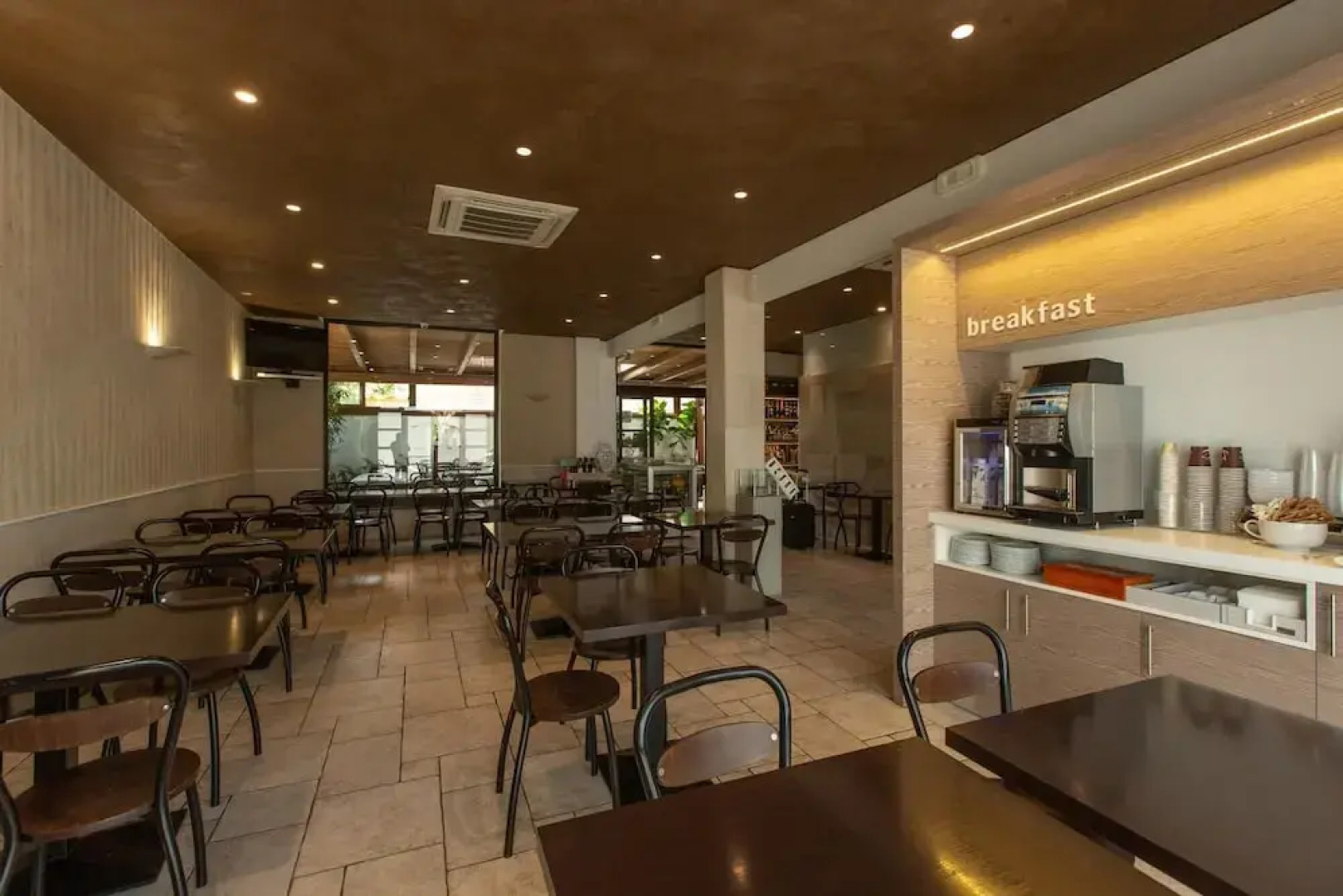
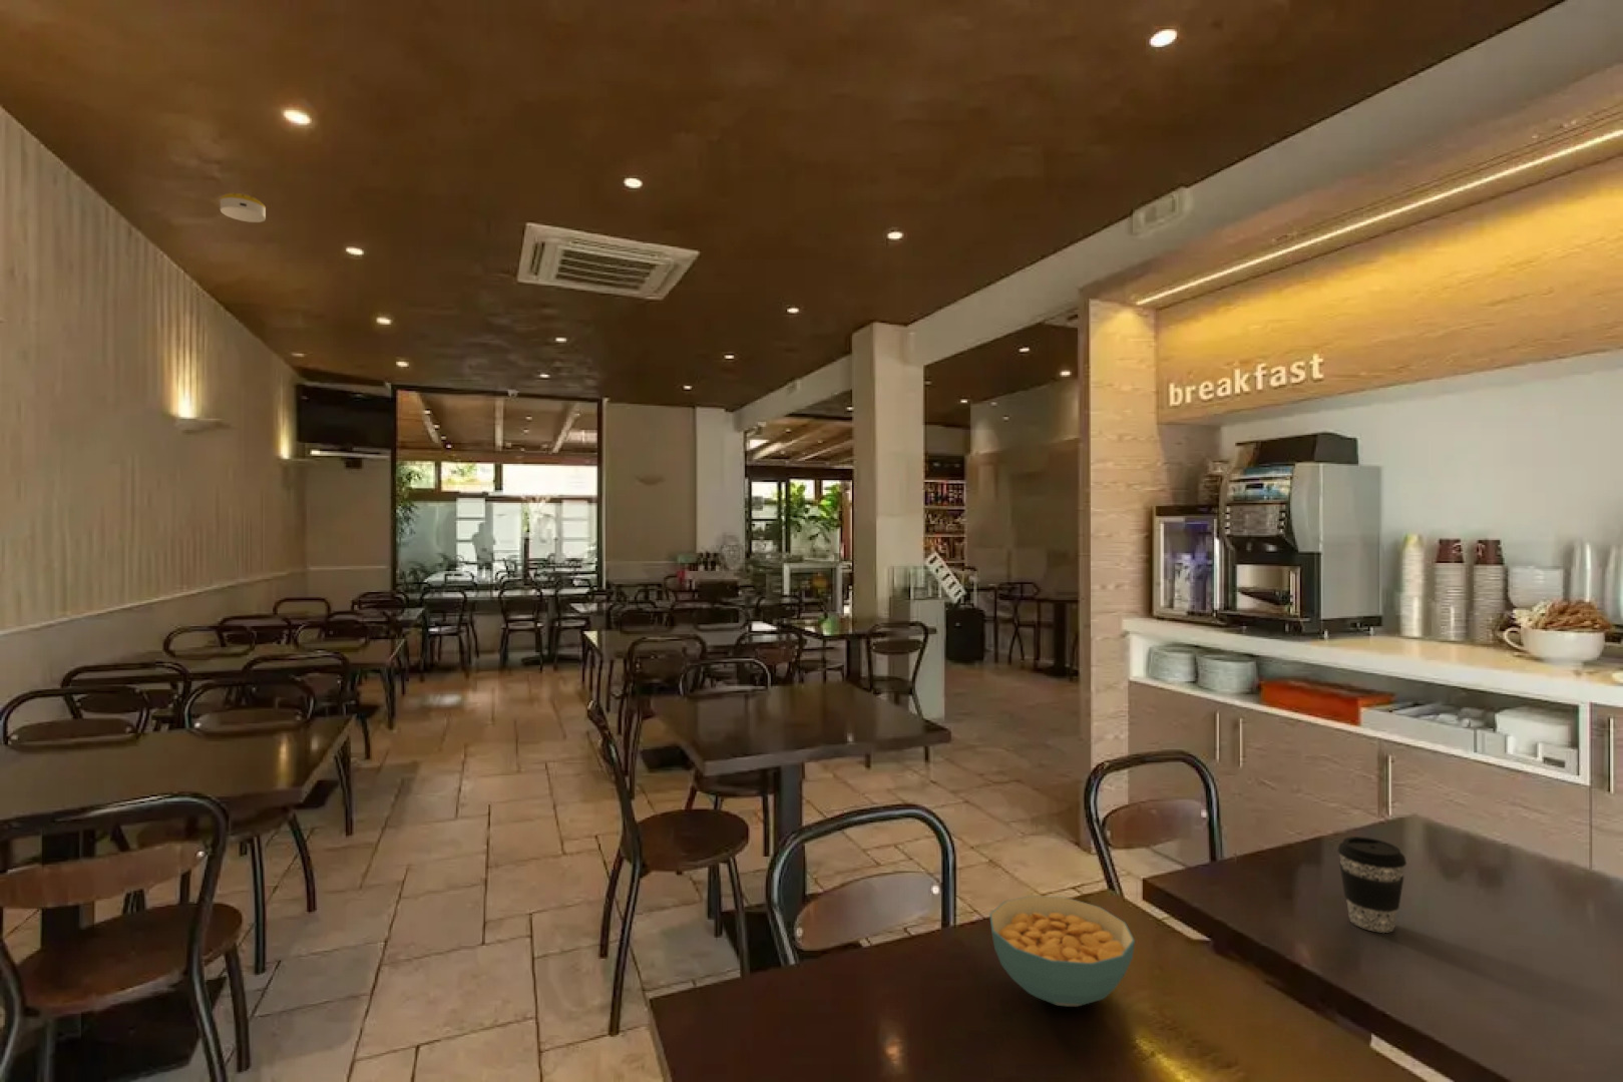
+ cereal bowl (1060, 960)
+ coffee cup (1372, 884)
+ smoke detector (243, 206)
